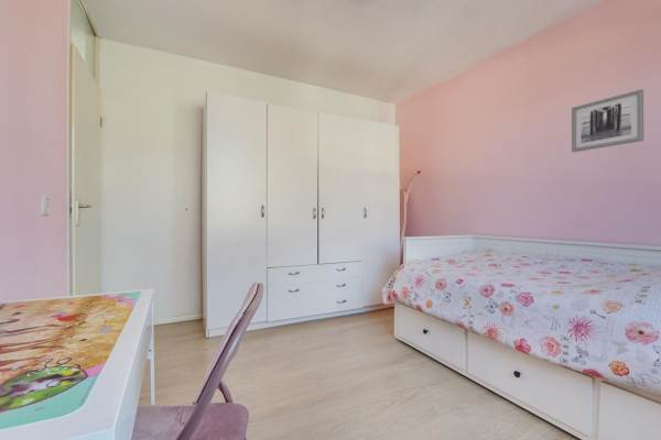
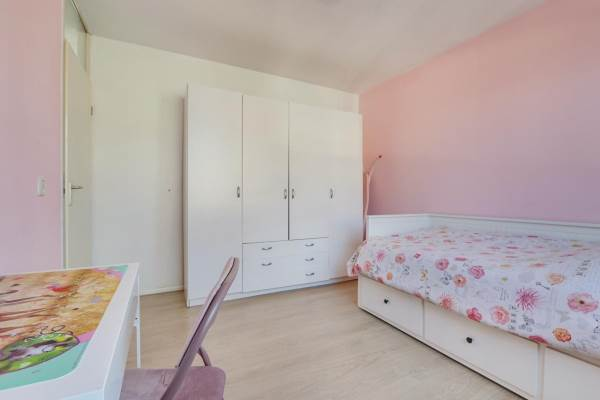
- wall art (605, 122)
